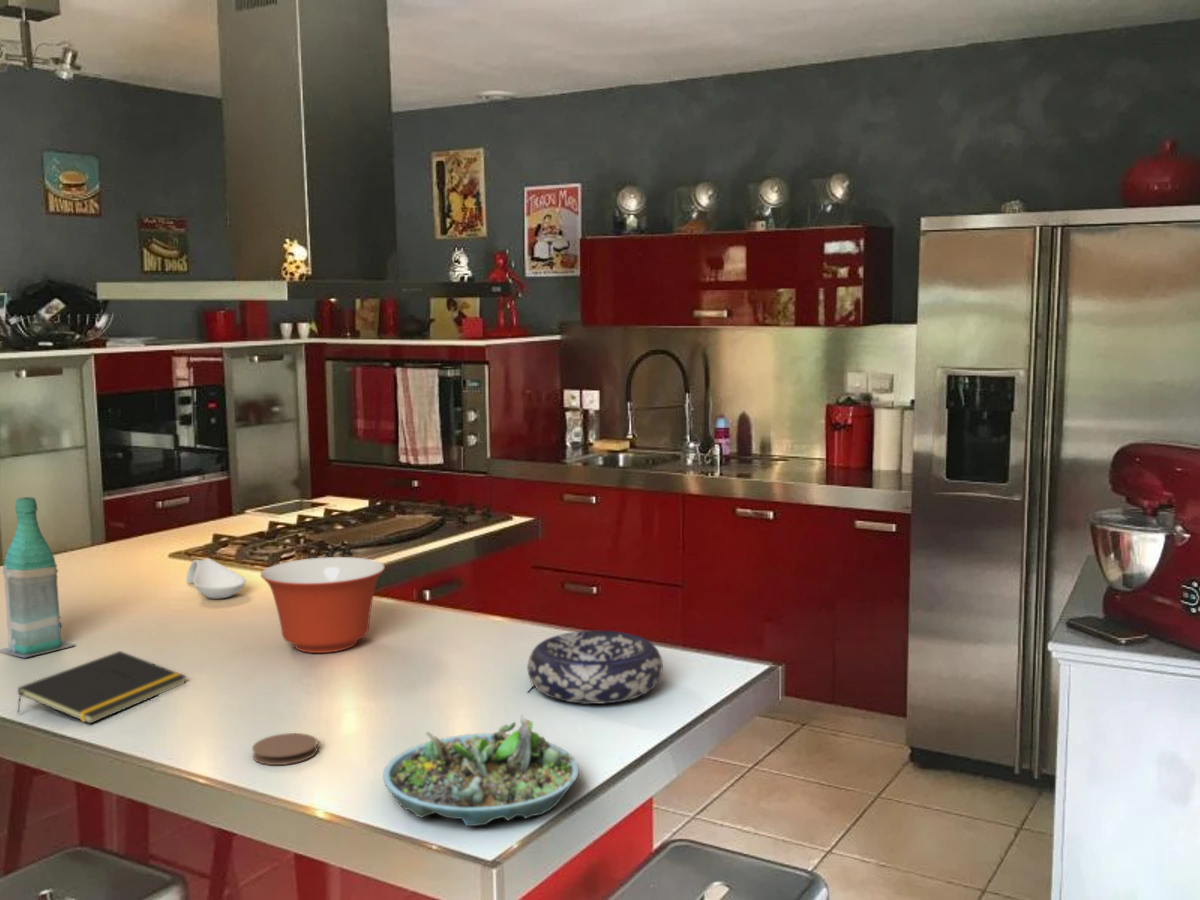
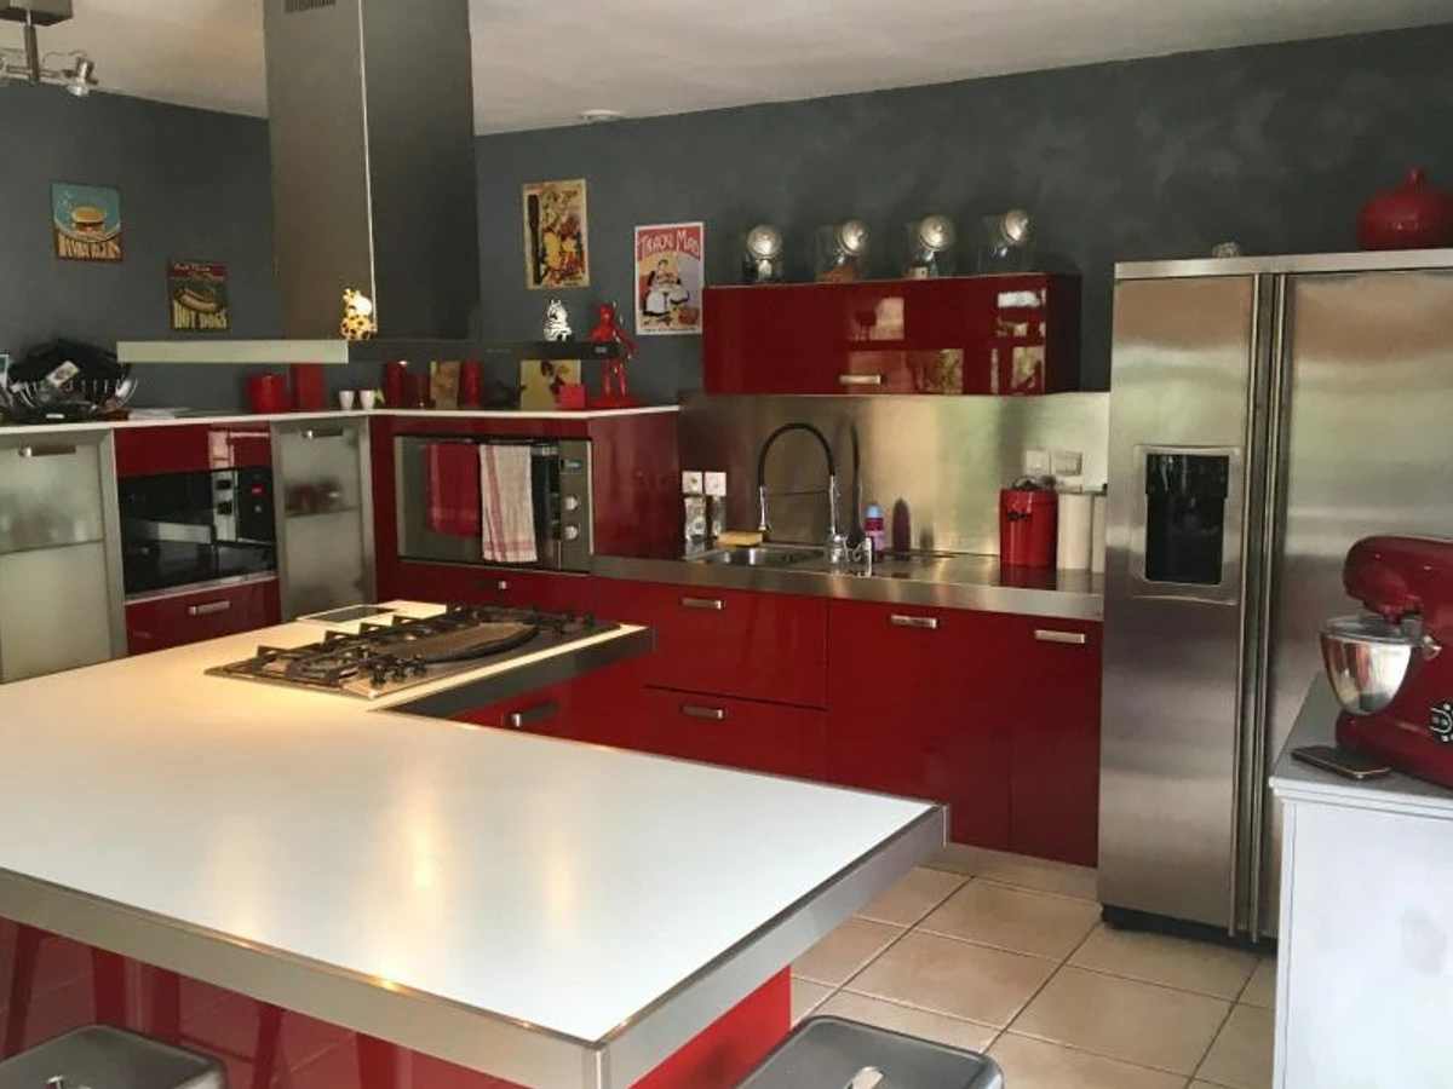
- mixing bowl (325, 607)
- succulent planter (481, 754)
- notepad (105, 684)
- spoon rest (210, 577)
- bottle (32, 573)
- decorative bowl (595, 666)
- coaster (285, 748)
